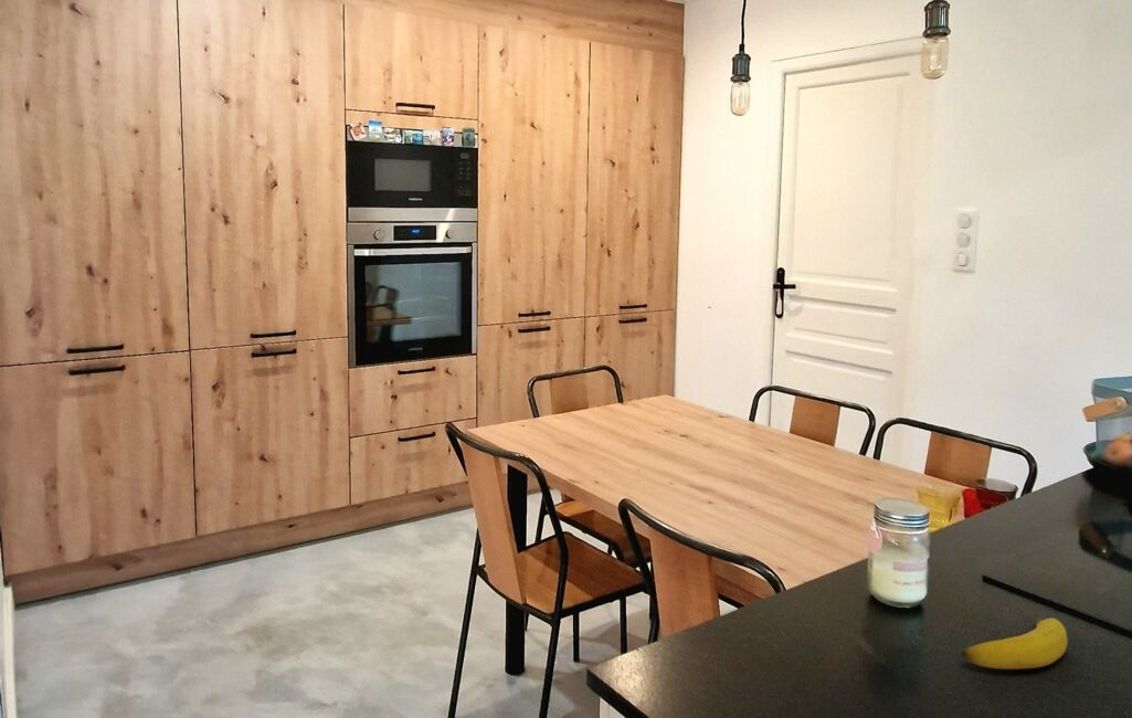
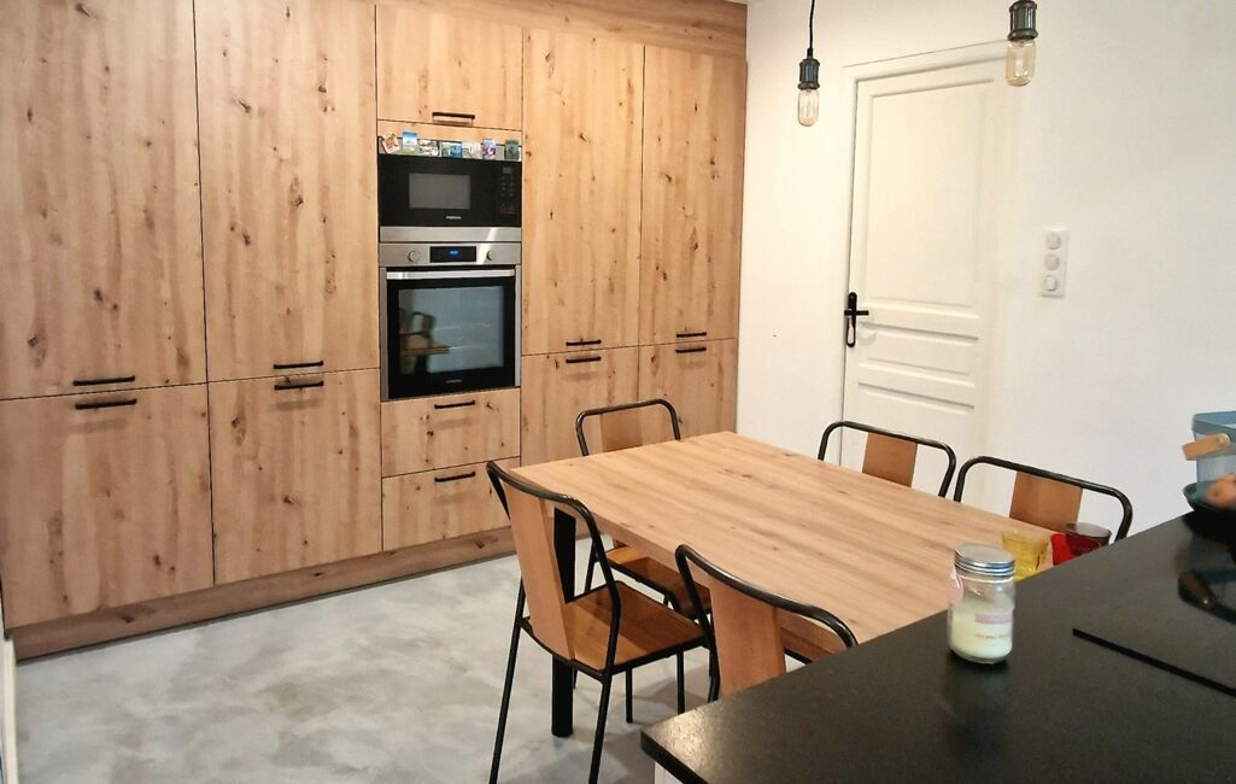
- banana (1027, 636)
